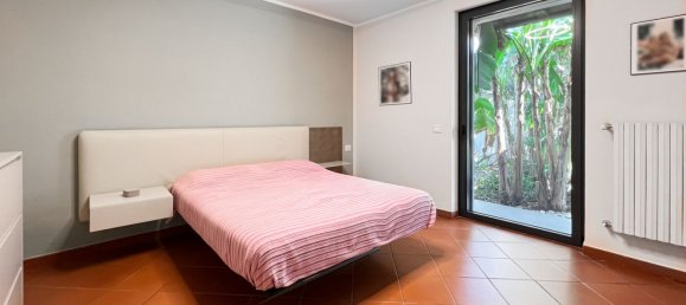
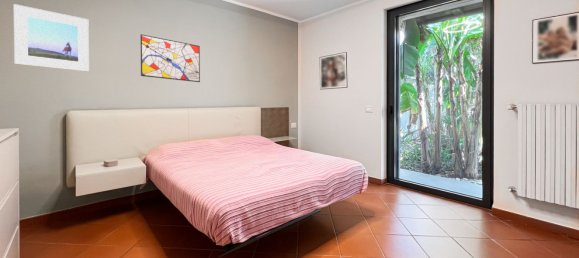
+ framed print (54, 40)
+ wall art (172, 59)
